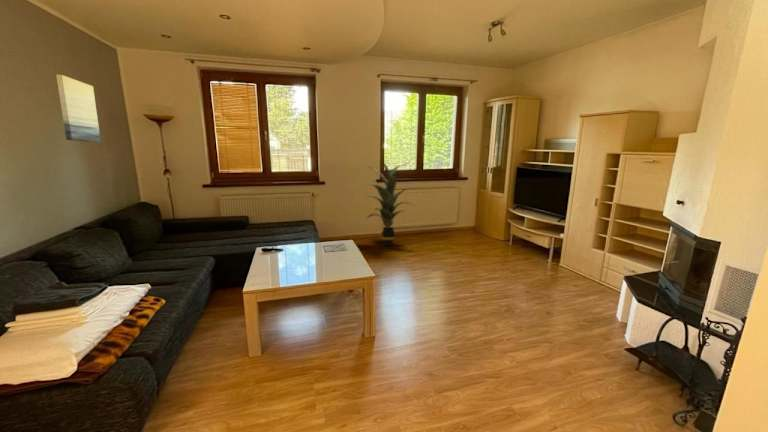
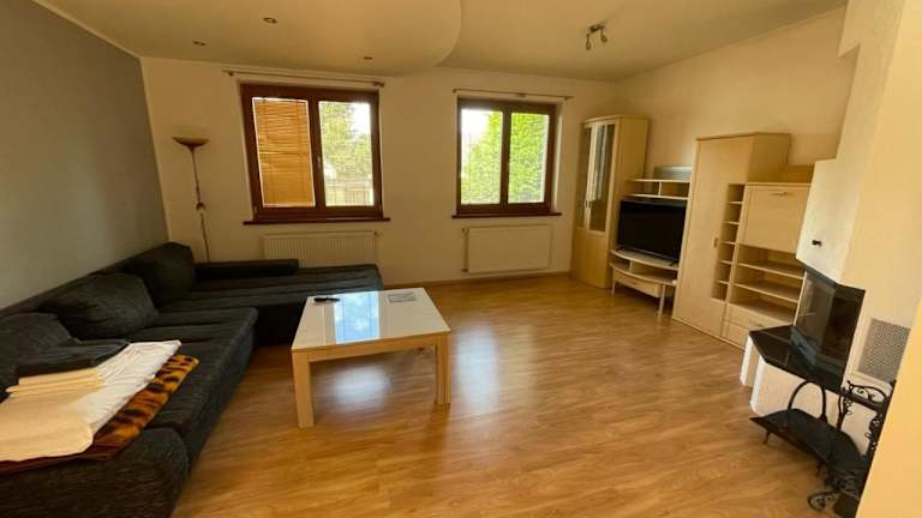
- indoor plant (385, 202)
- wall art (80, 111)
